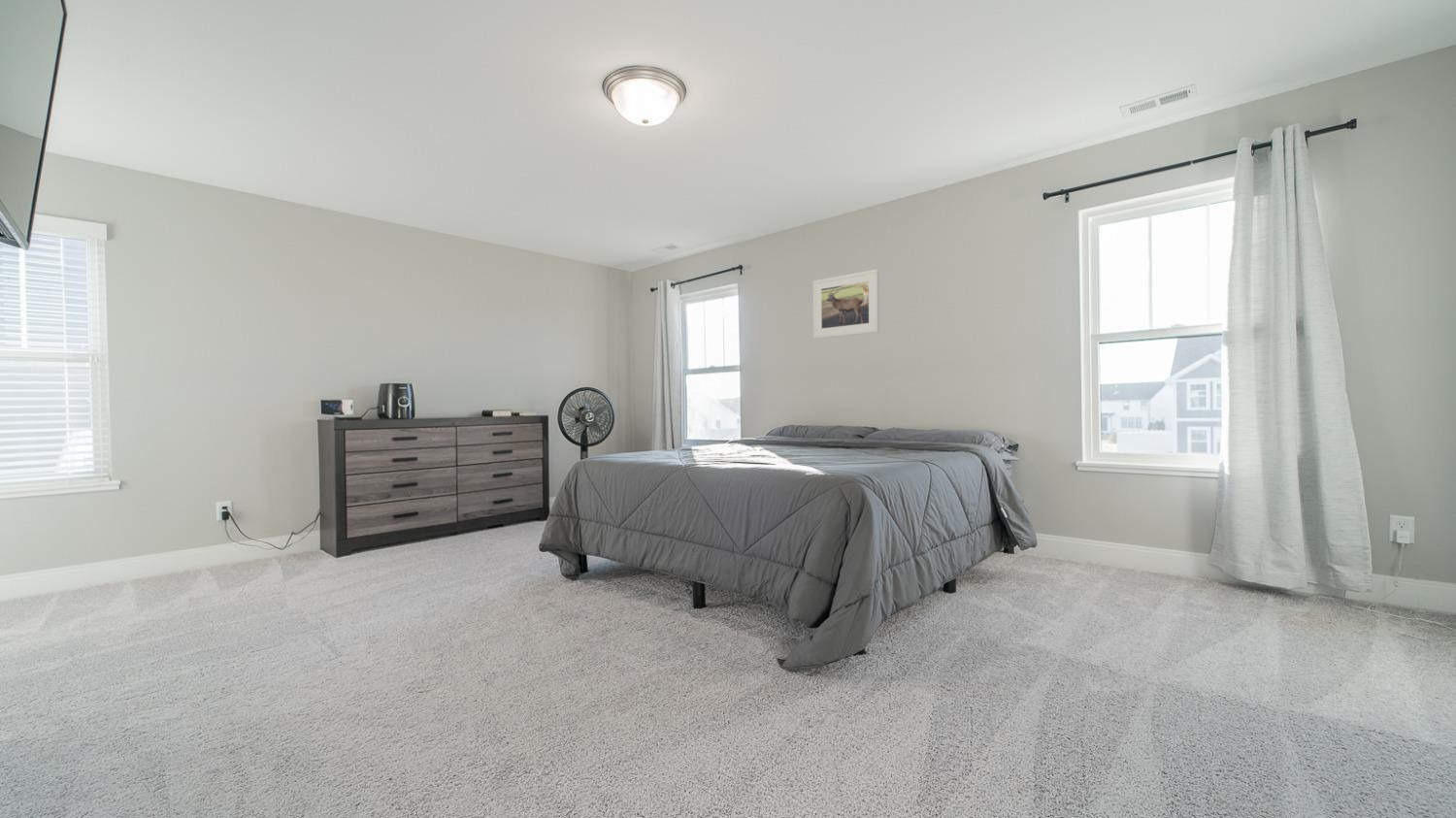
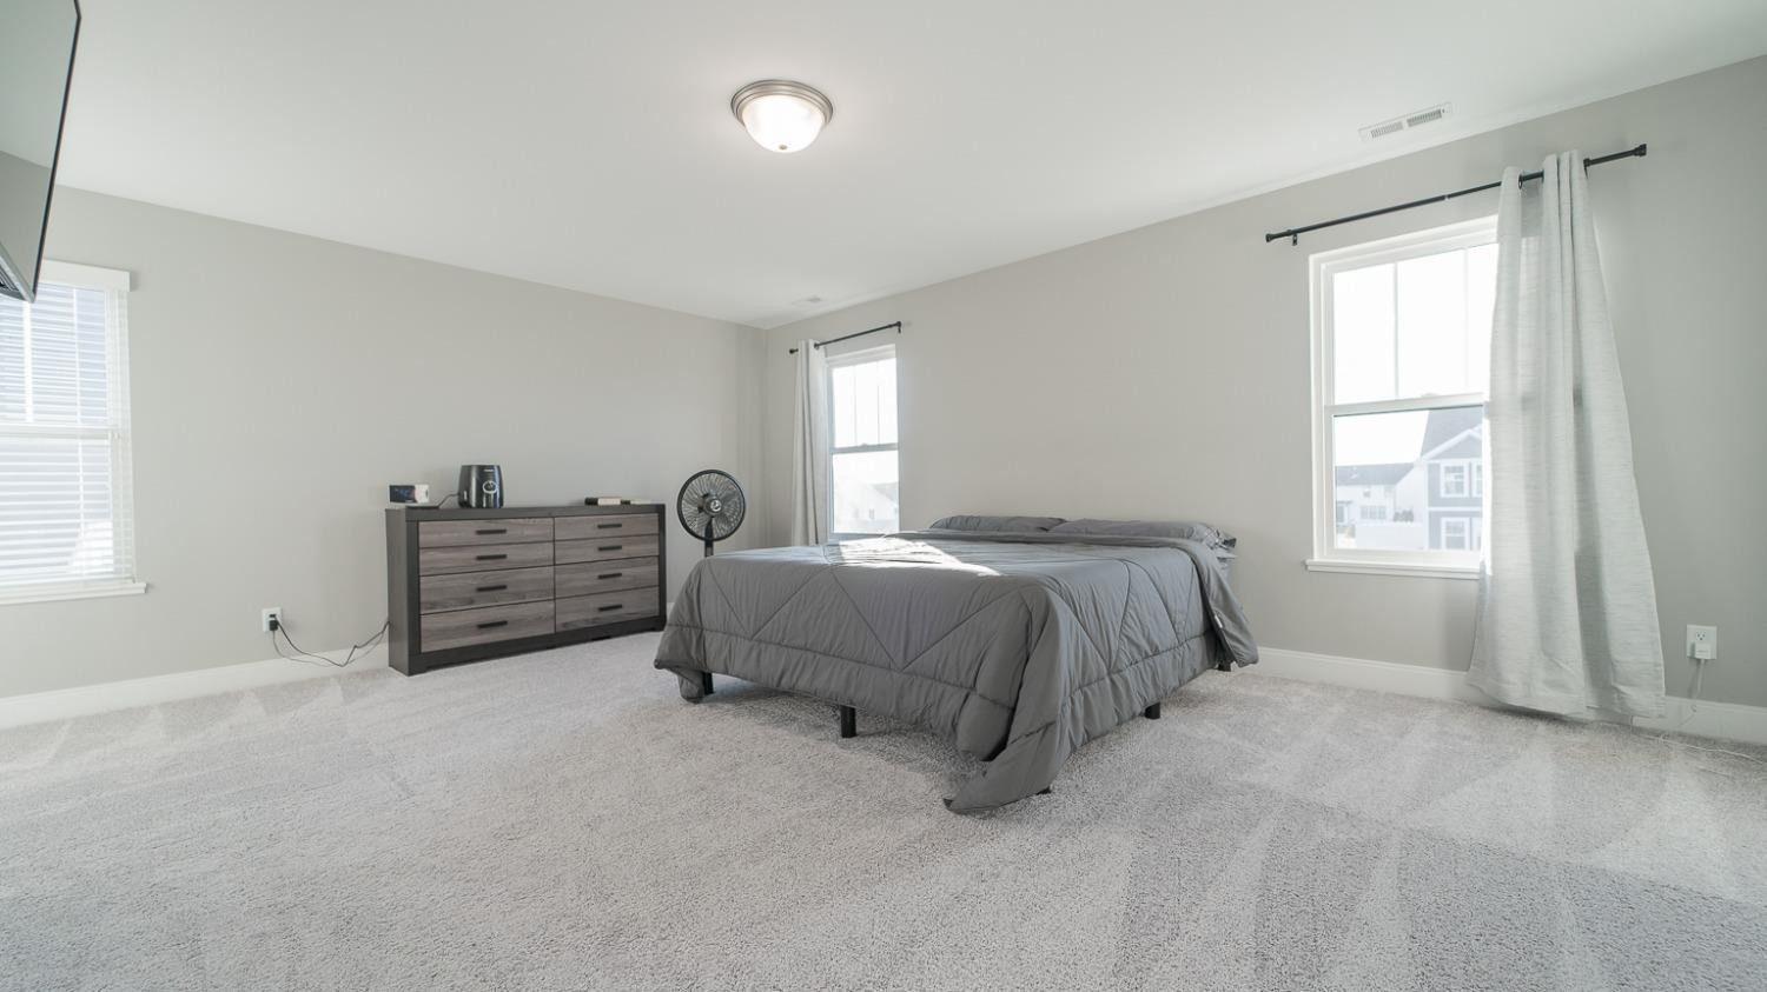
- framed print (844, 305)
